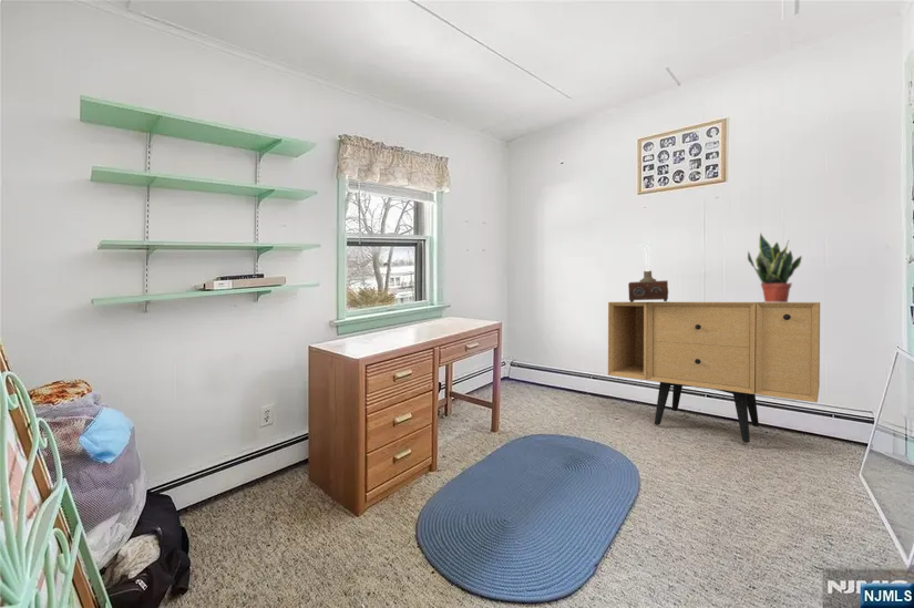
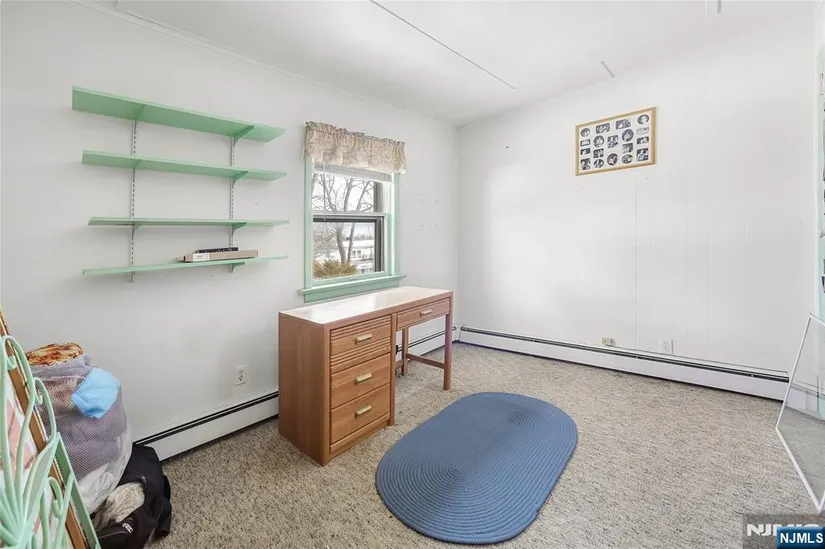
- sideboard (706, 363)
- table lamp (649, 274)
- potted plant (780, 266)
